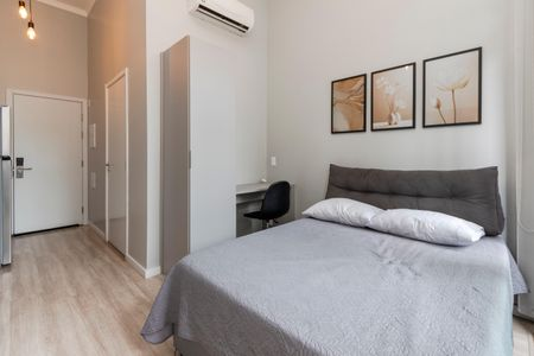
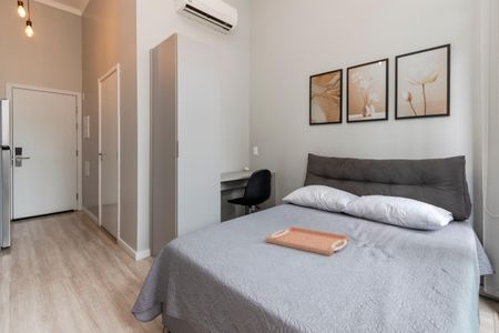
+ serving tray (307, 239)
